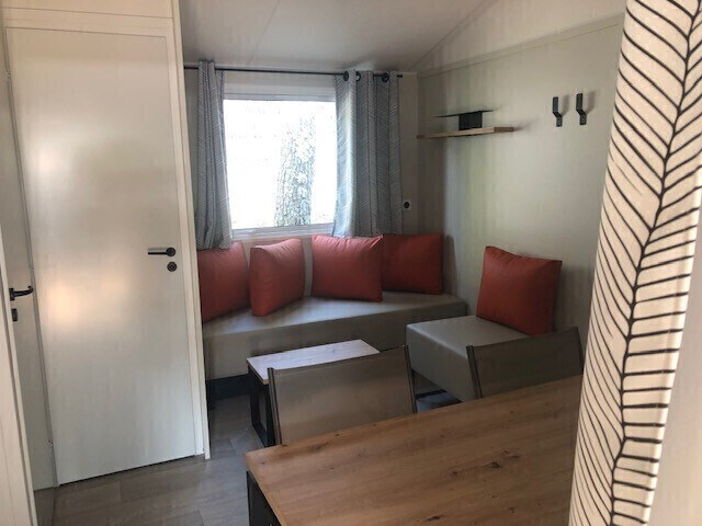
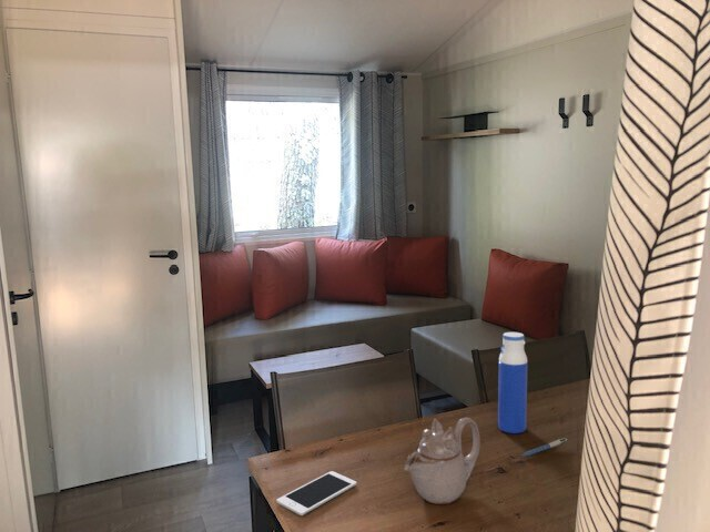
+ pen (544, 447)
+ water bottle (513, 381)
+ cell phone (317, 491)
+ teapot (443, 459)
